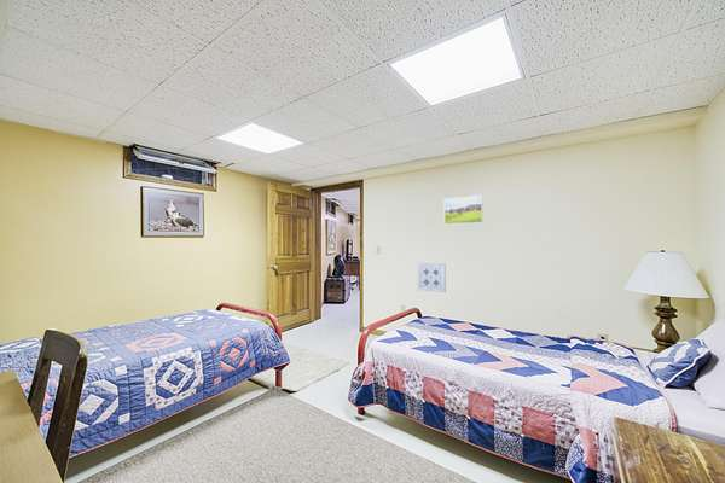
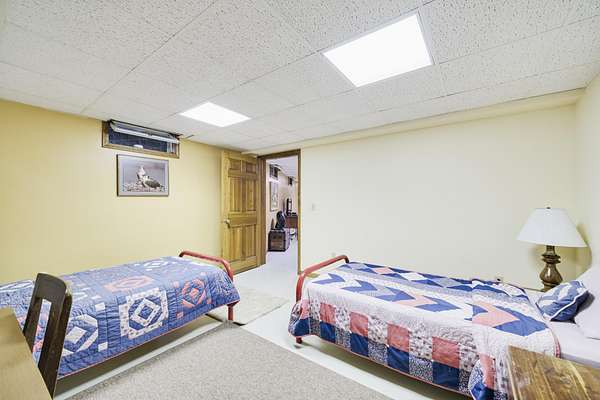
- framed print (463, 210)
- wall art (431, 277)
